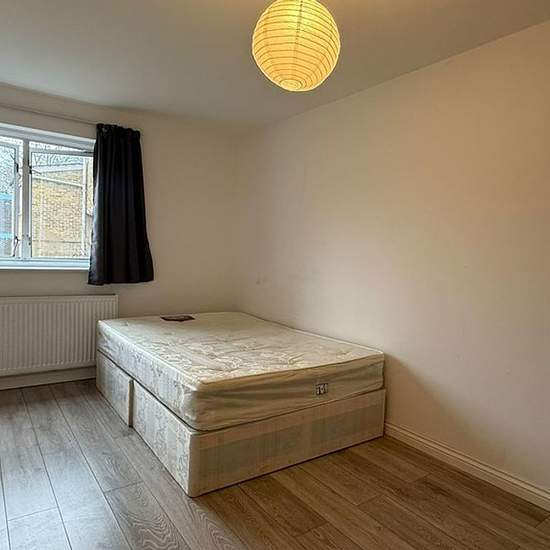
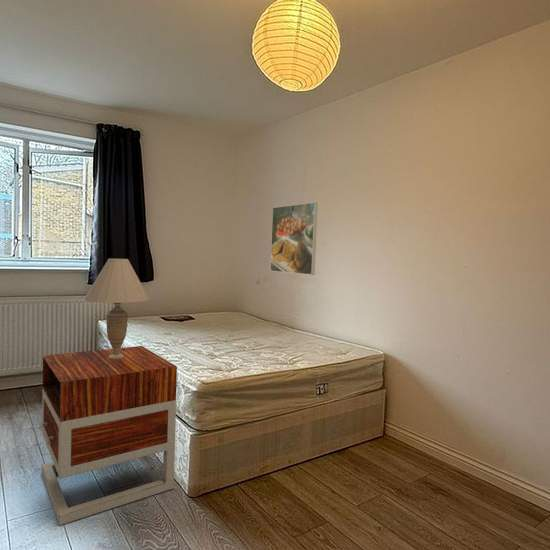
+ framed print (292, 239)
+ nightstand (104, 421)
+ table lamp (117, 307)
